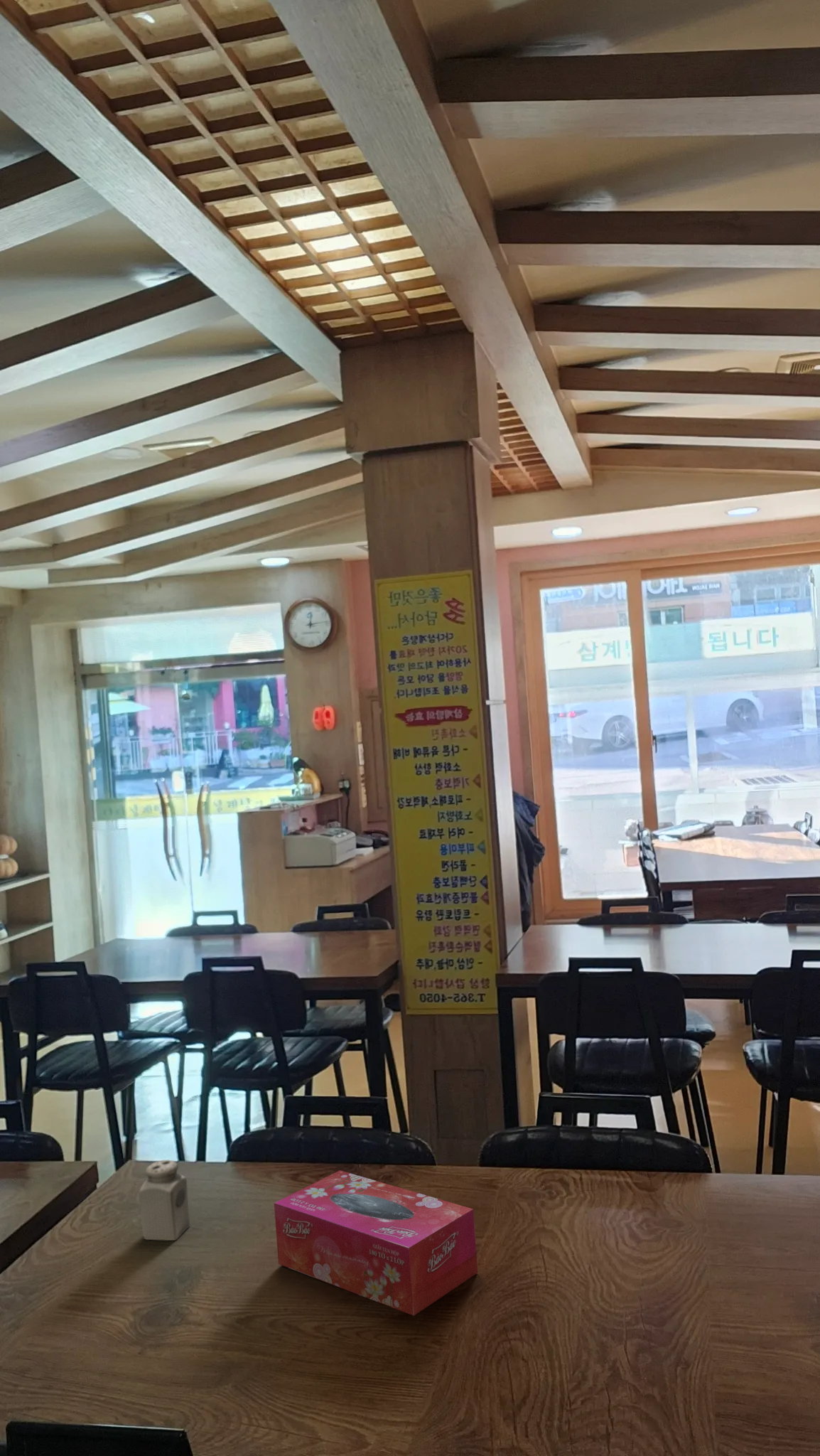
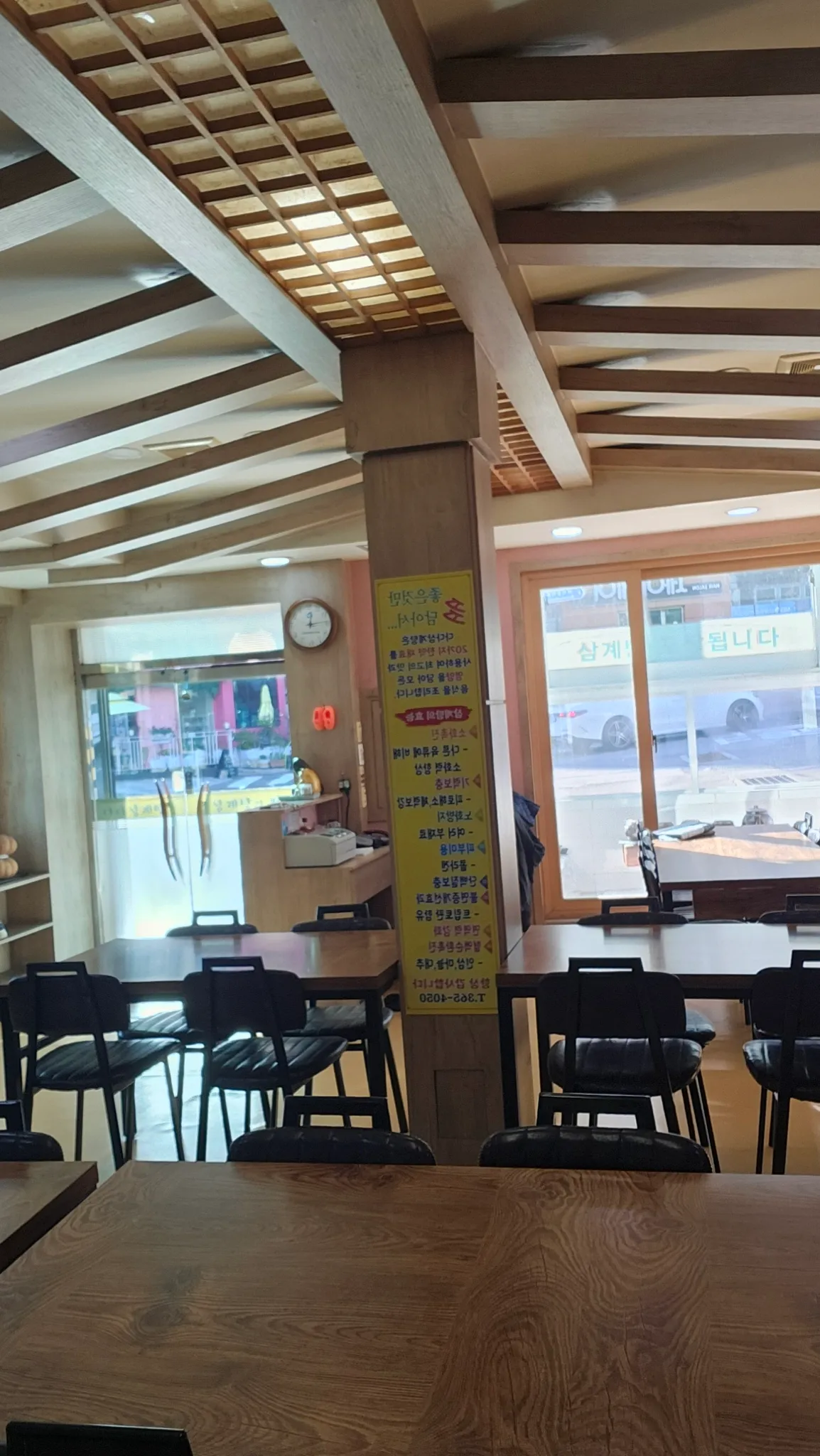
- salt shaker (163, 1198)
- tissue box (374, 1237)
